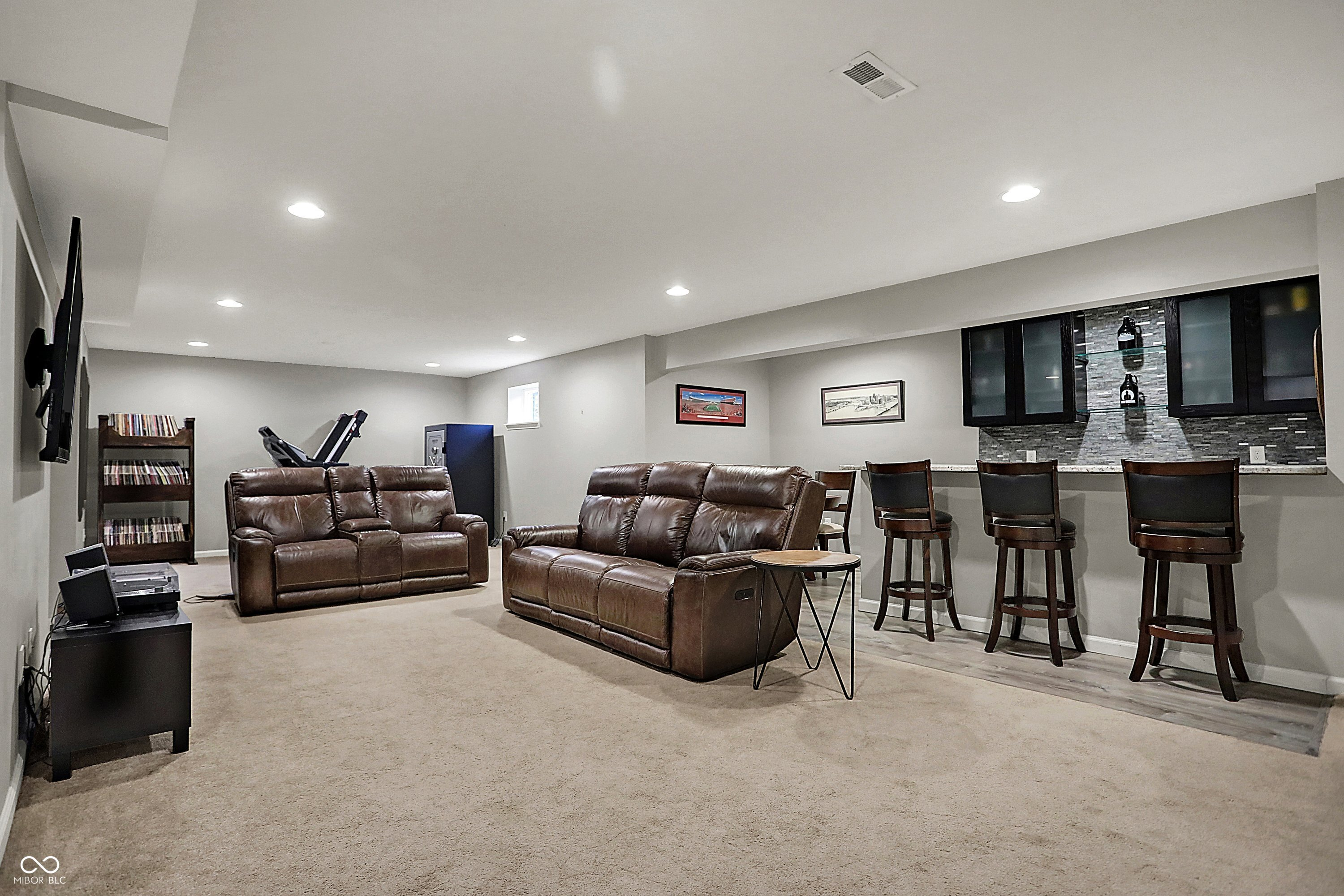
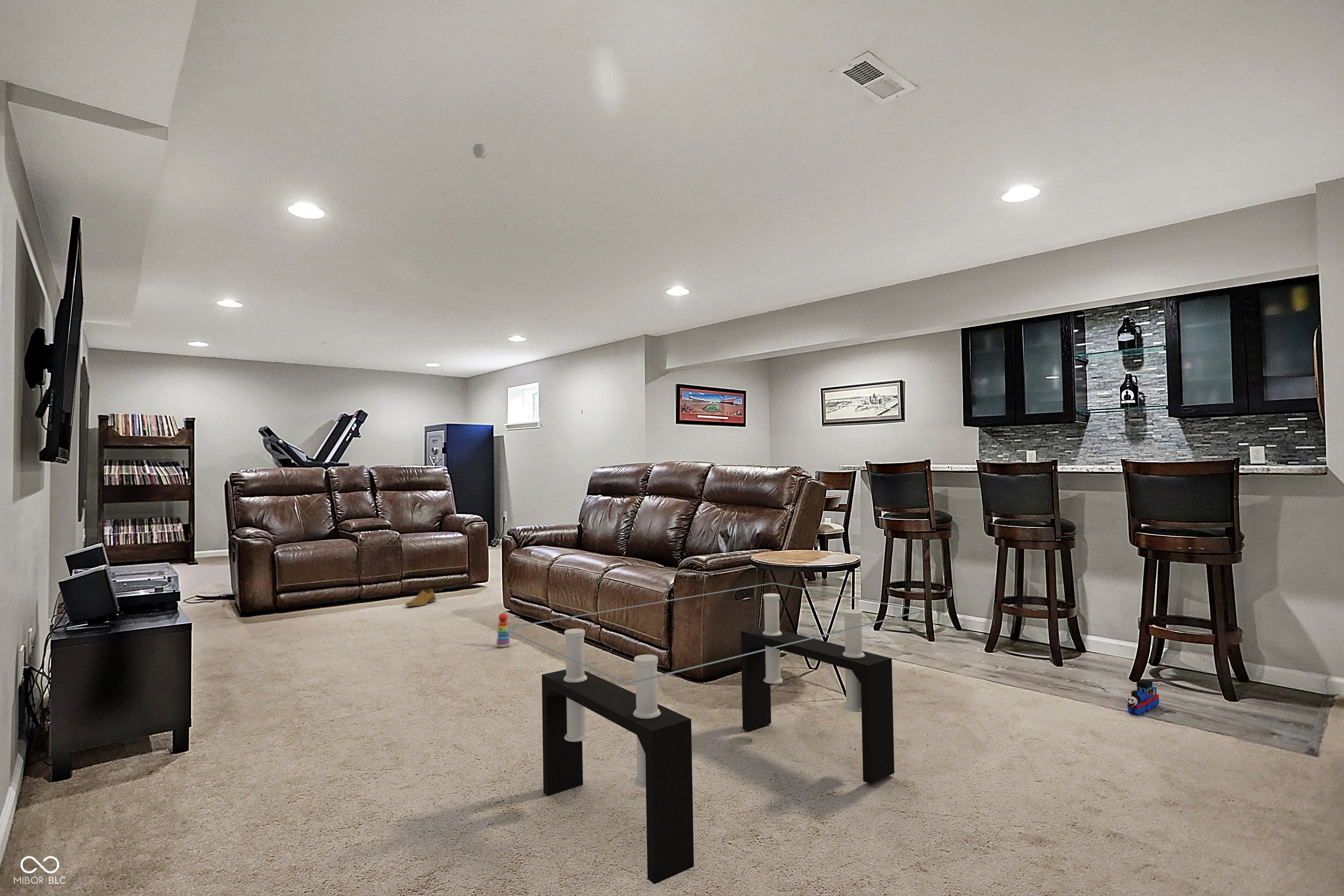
+ toy train (1142, 696)
+ shoe (421, 597)
+ smoke detector (480, 153)
+ coffee table (742, 701)
+ stacking toy (503, 630)
